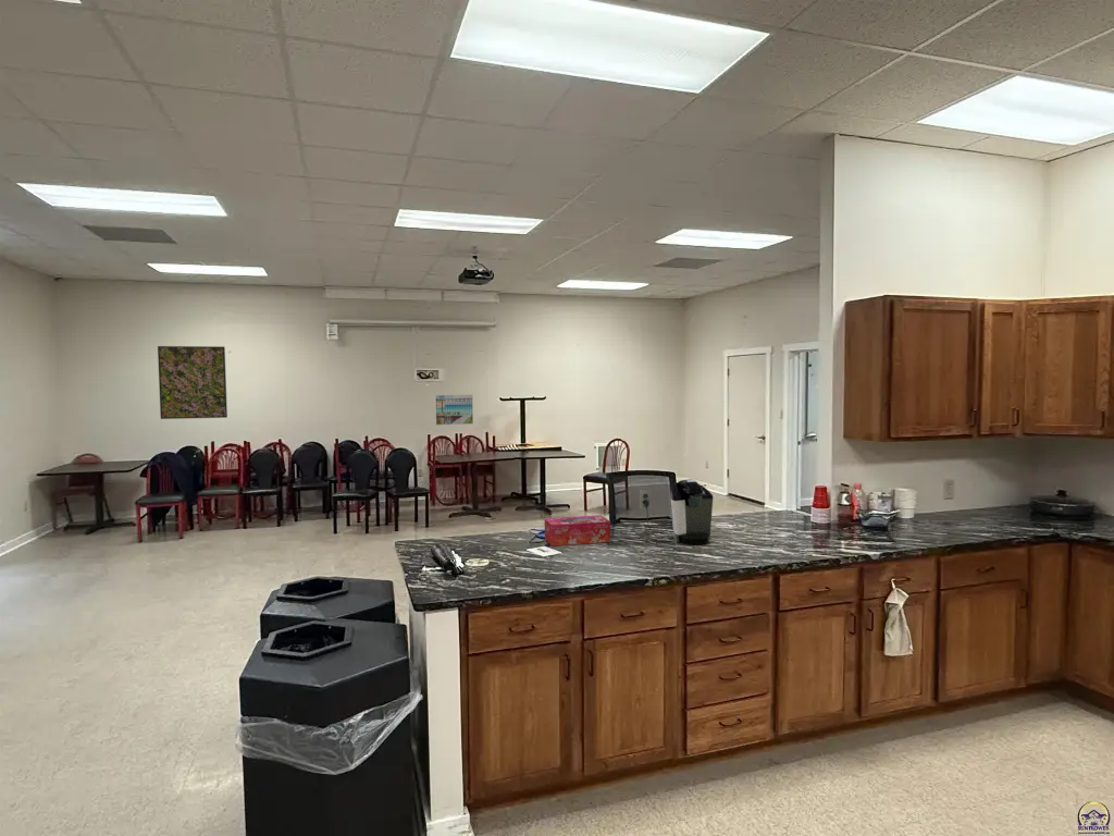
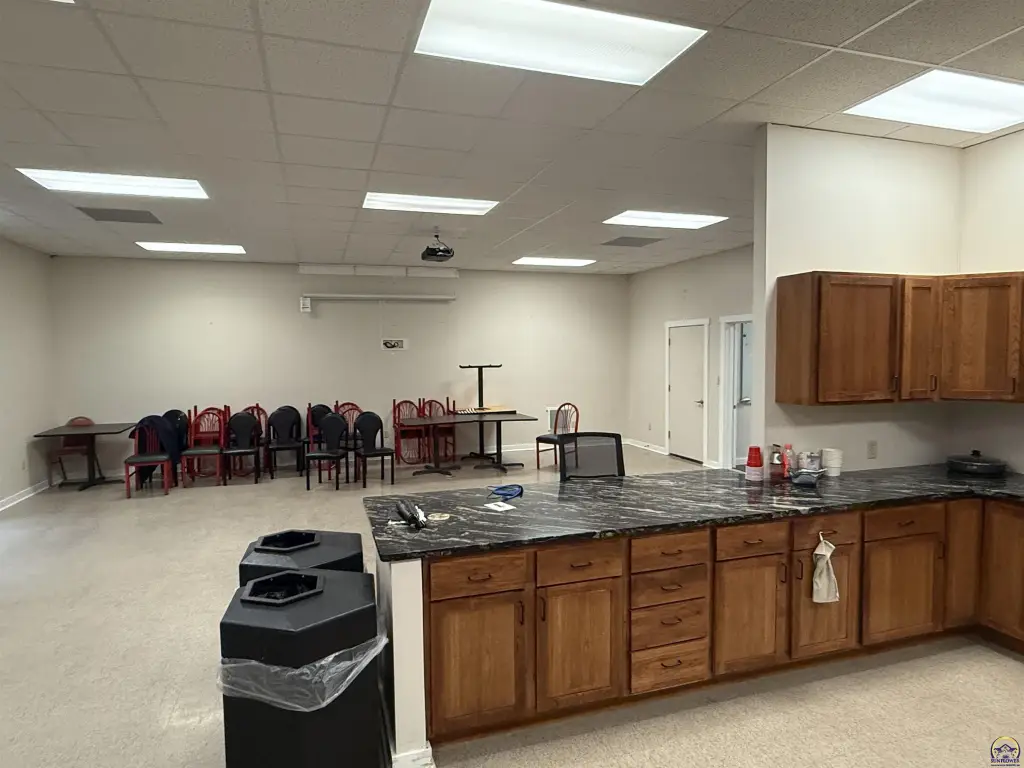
- coffee maker (679, 511)
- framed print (193, 382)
- tissue box (577, 529)
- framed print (454, 409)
